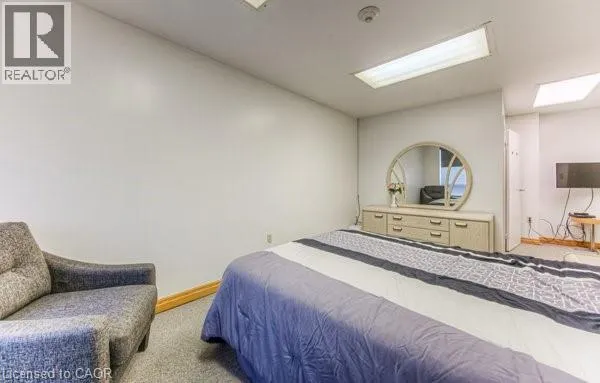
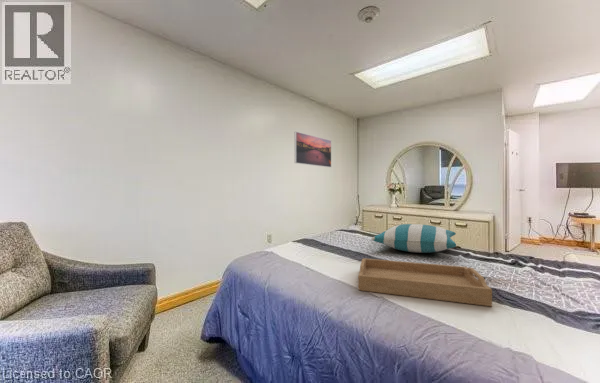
+ pillow (415, 237)
+ serving tray (415, 275)
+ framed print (314, 150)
